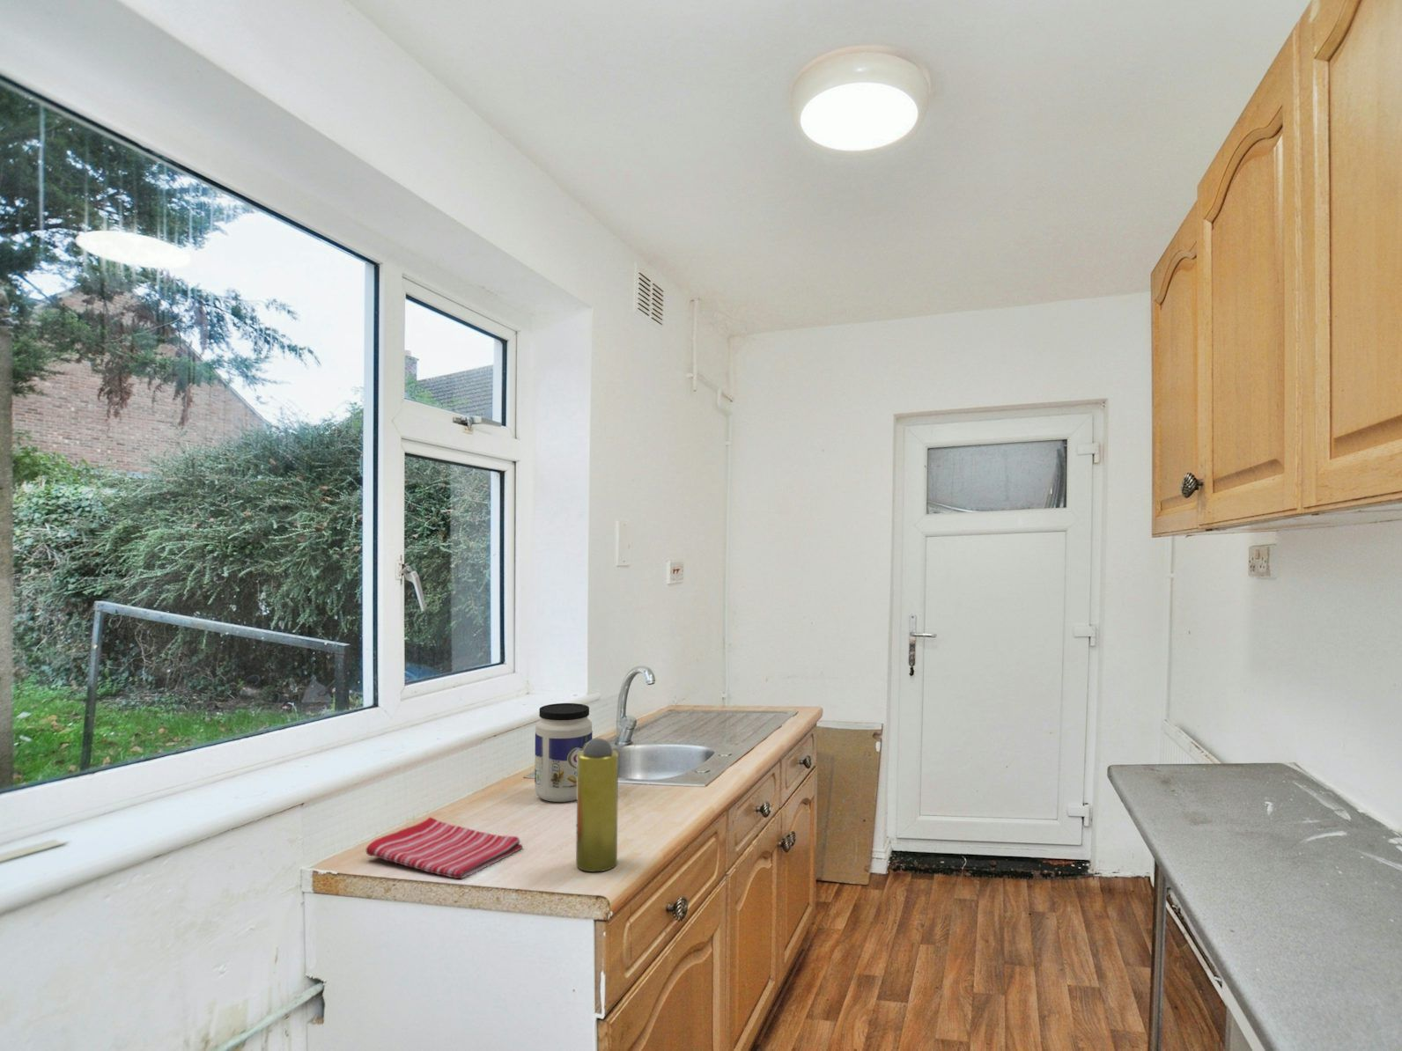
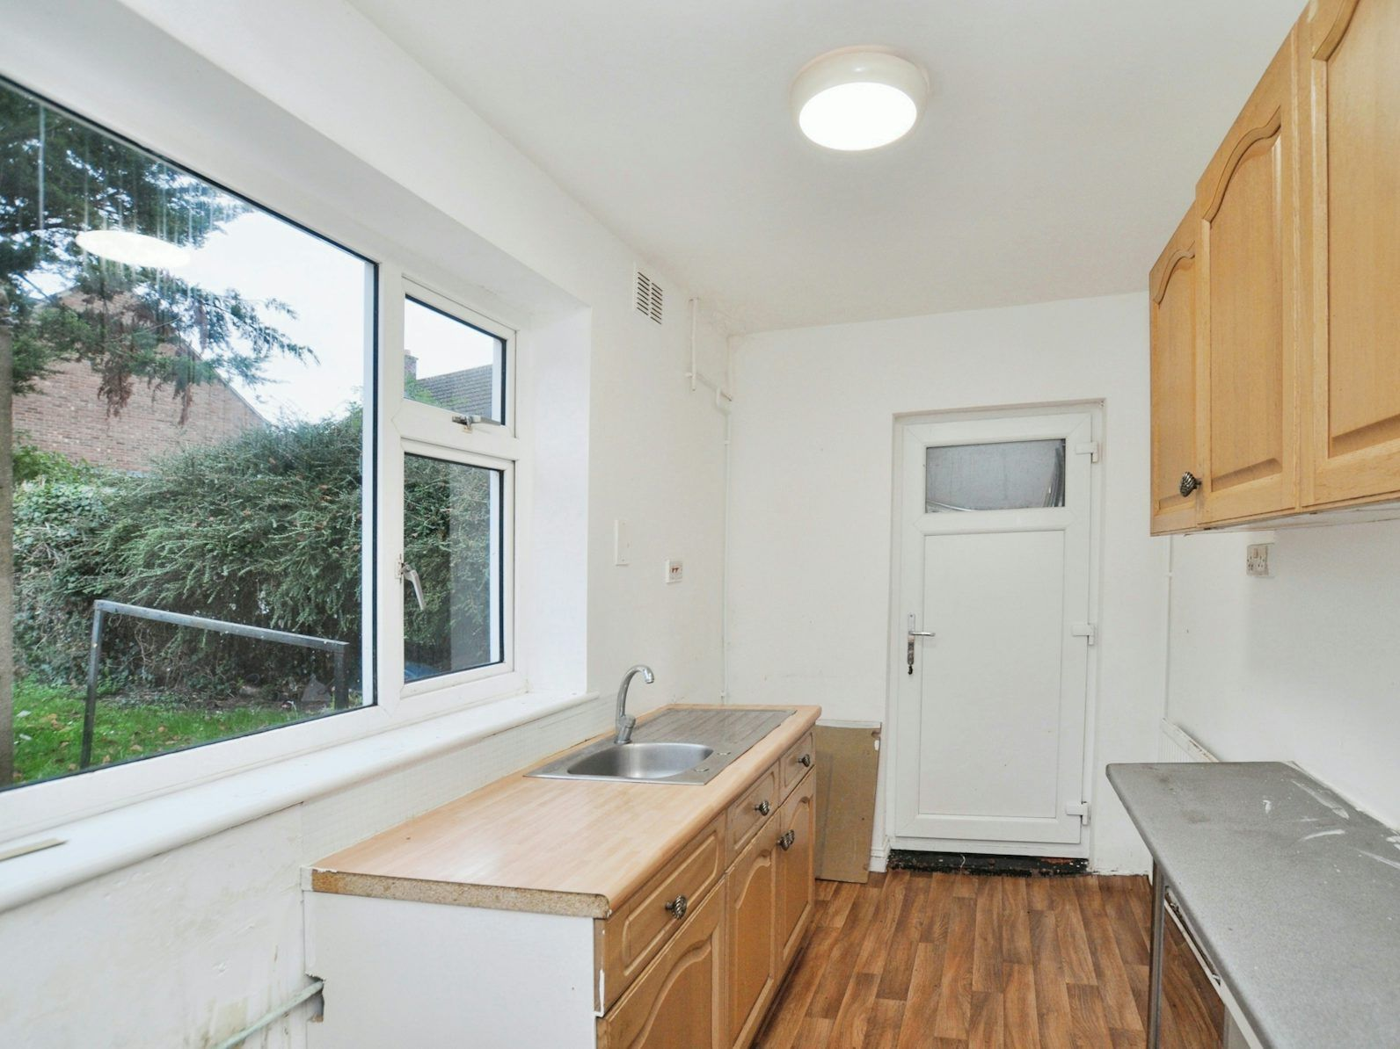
- jar (564, 751)
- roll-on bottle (597, 801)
- dish towel (444, 846)
